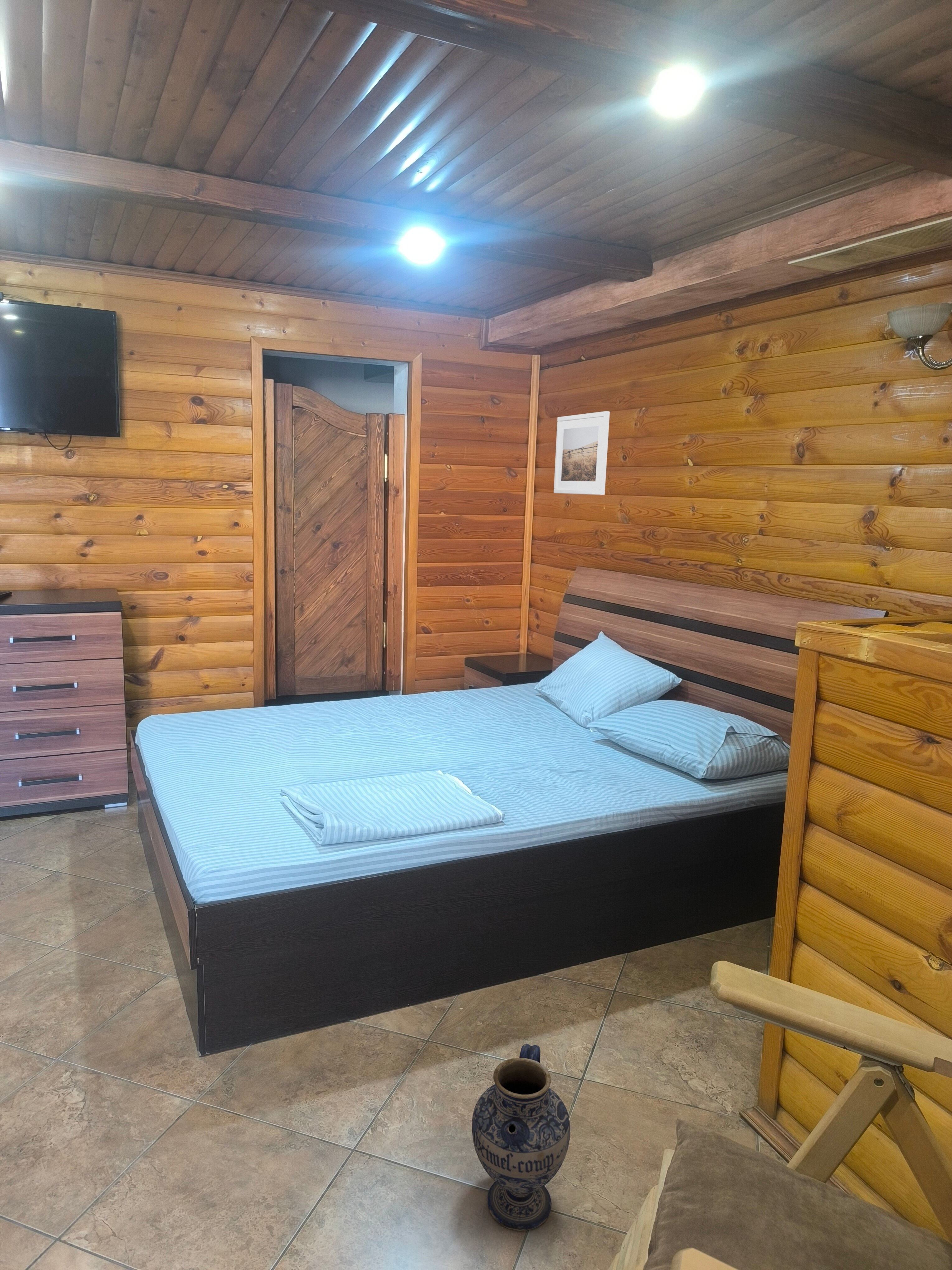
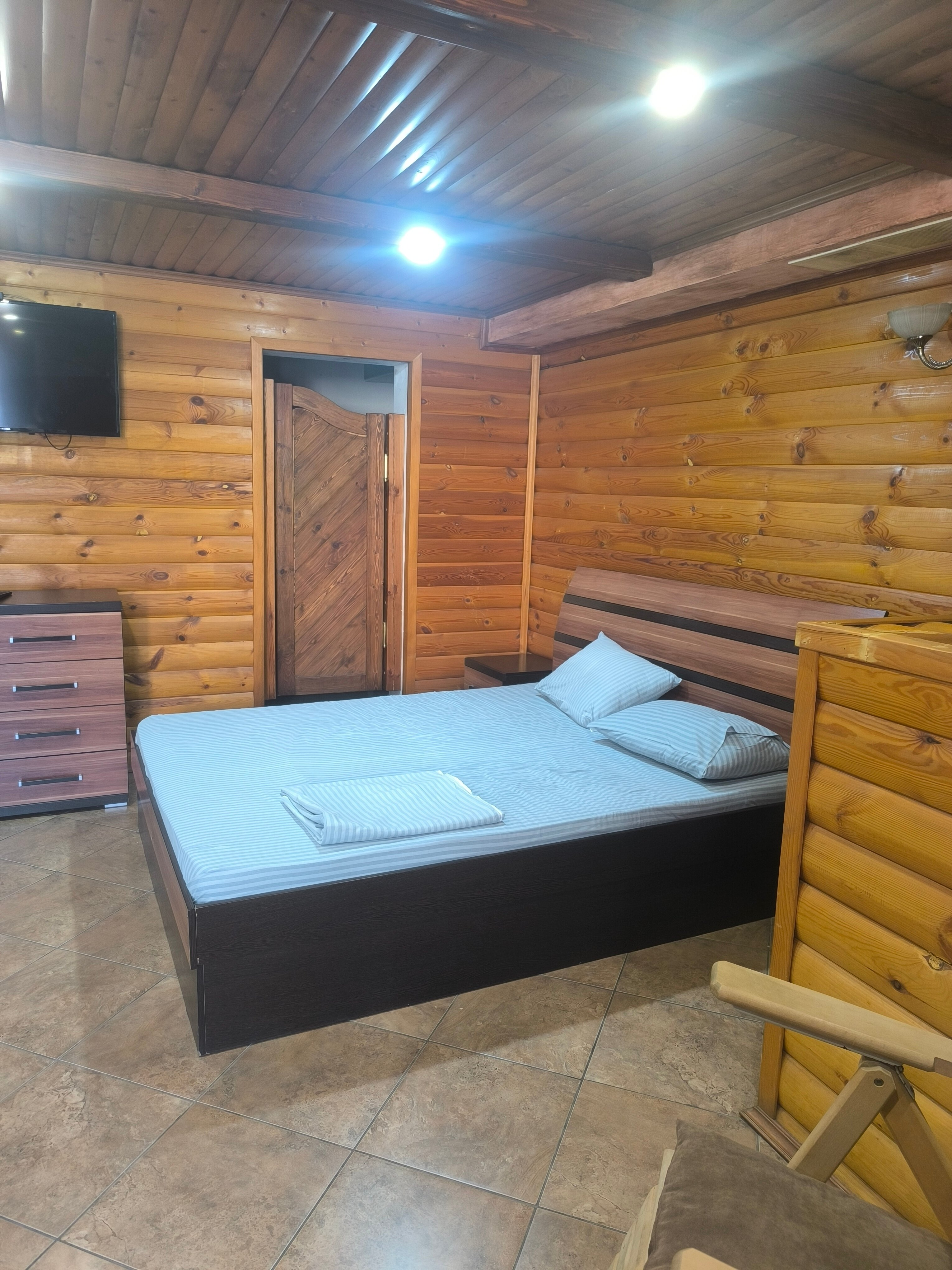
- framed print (580, 454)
- ceramic jug (521, 1137)
